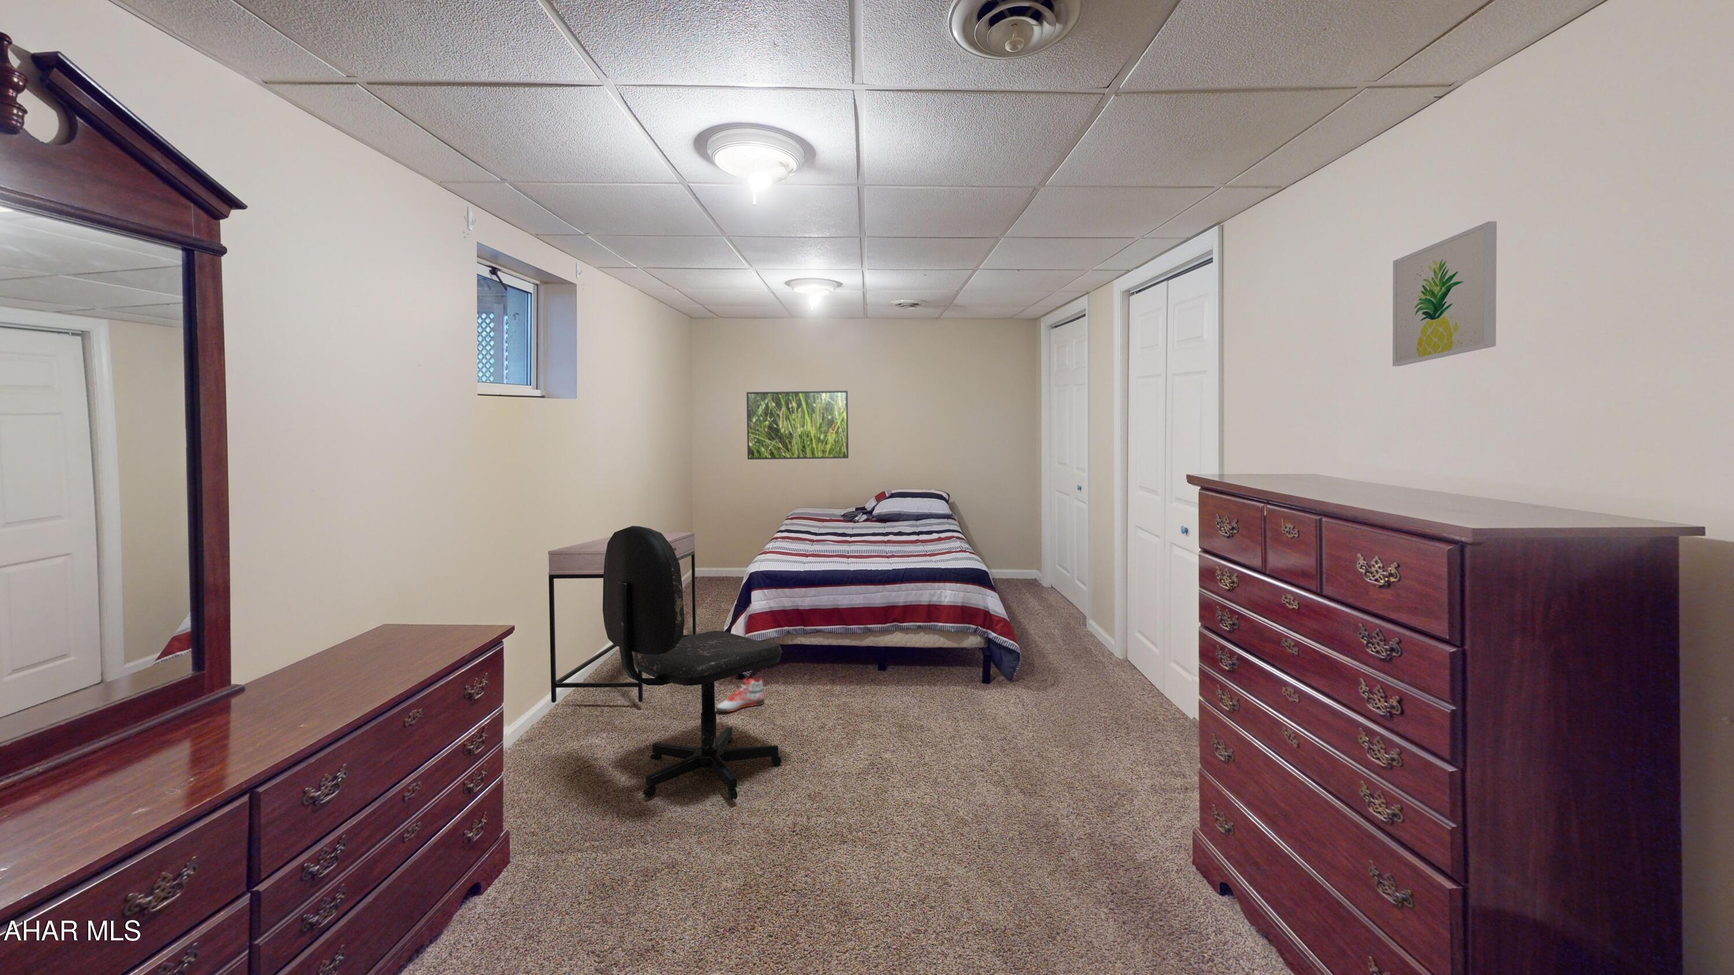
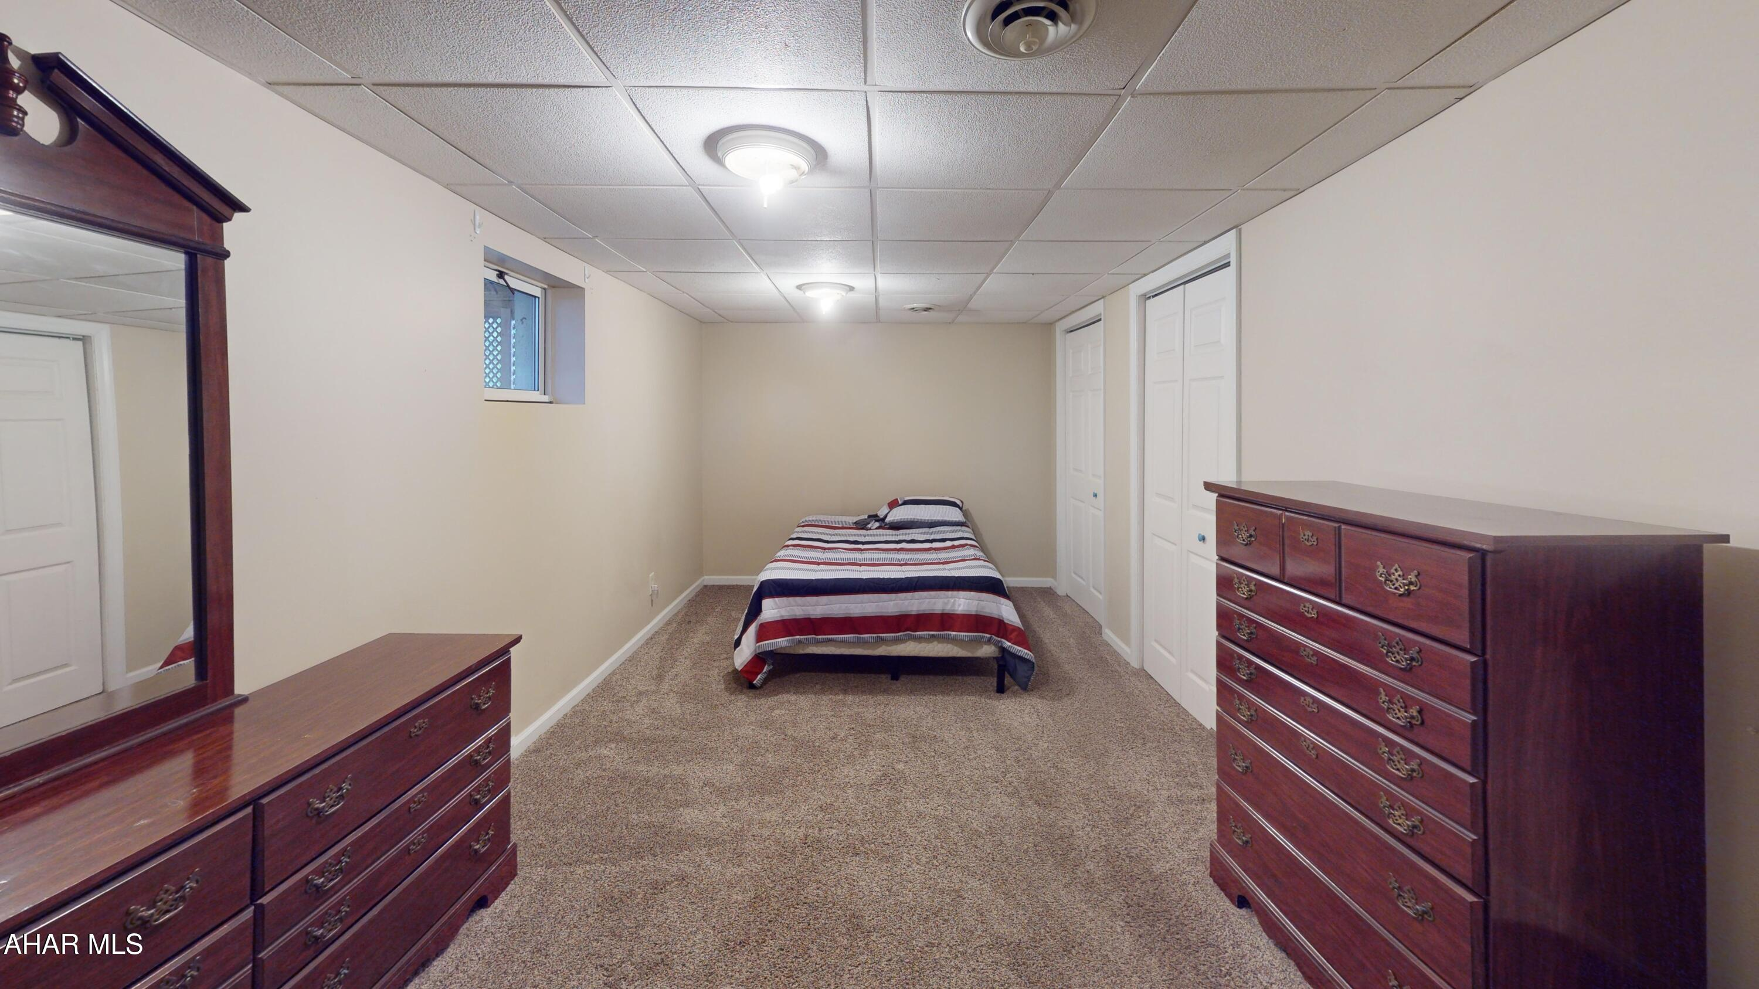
- desk (603, 577)
- sneaker (740, 694)
- office chair (694, 650)
- wall art (1440, 300)
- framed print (797, 425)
